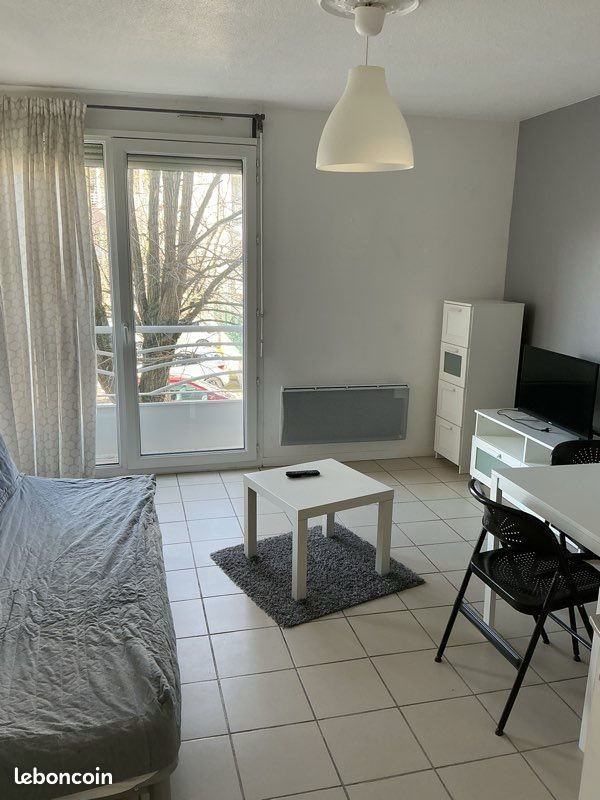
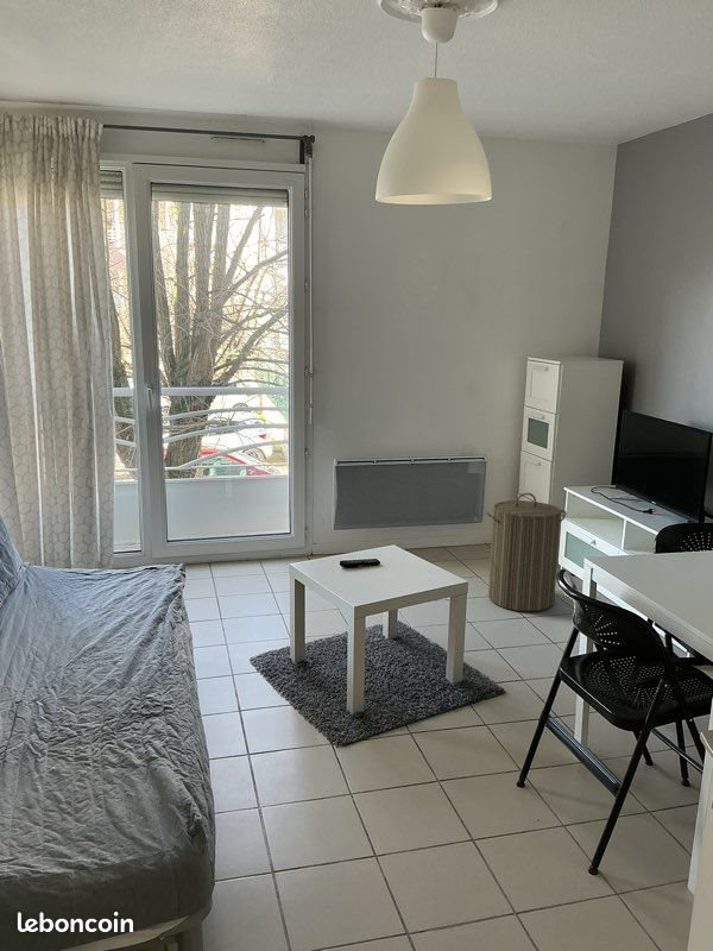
+ laundry hamper (524, 547)
